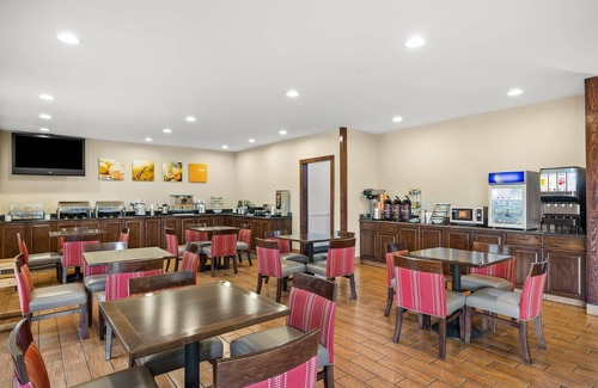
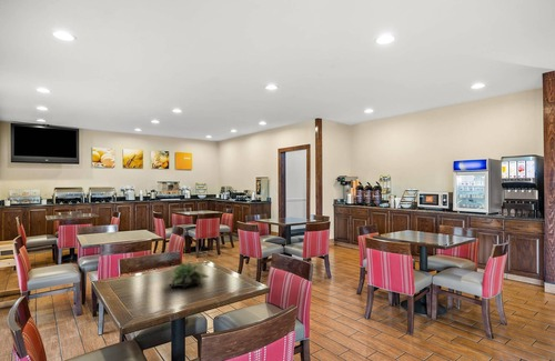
+ succulent plant (188, 272)
